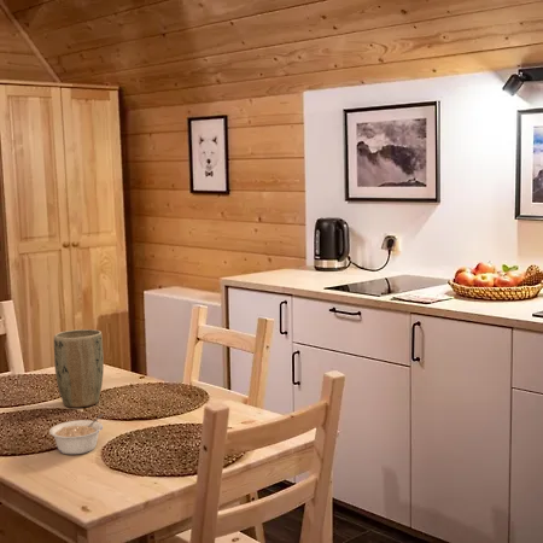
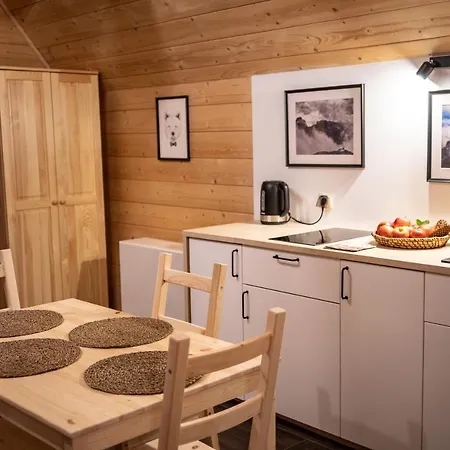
- plant pot (80, 368)
- legume (76, 434)
